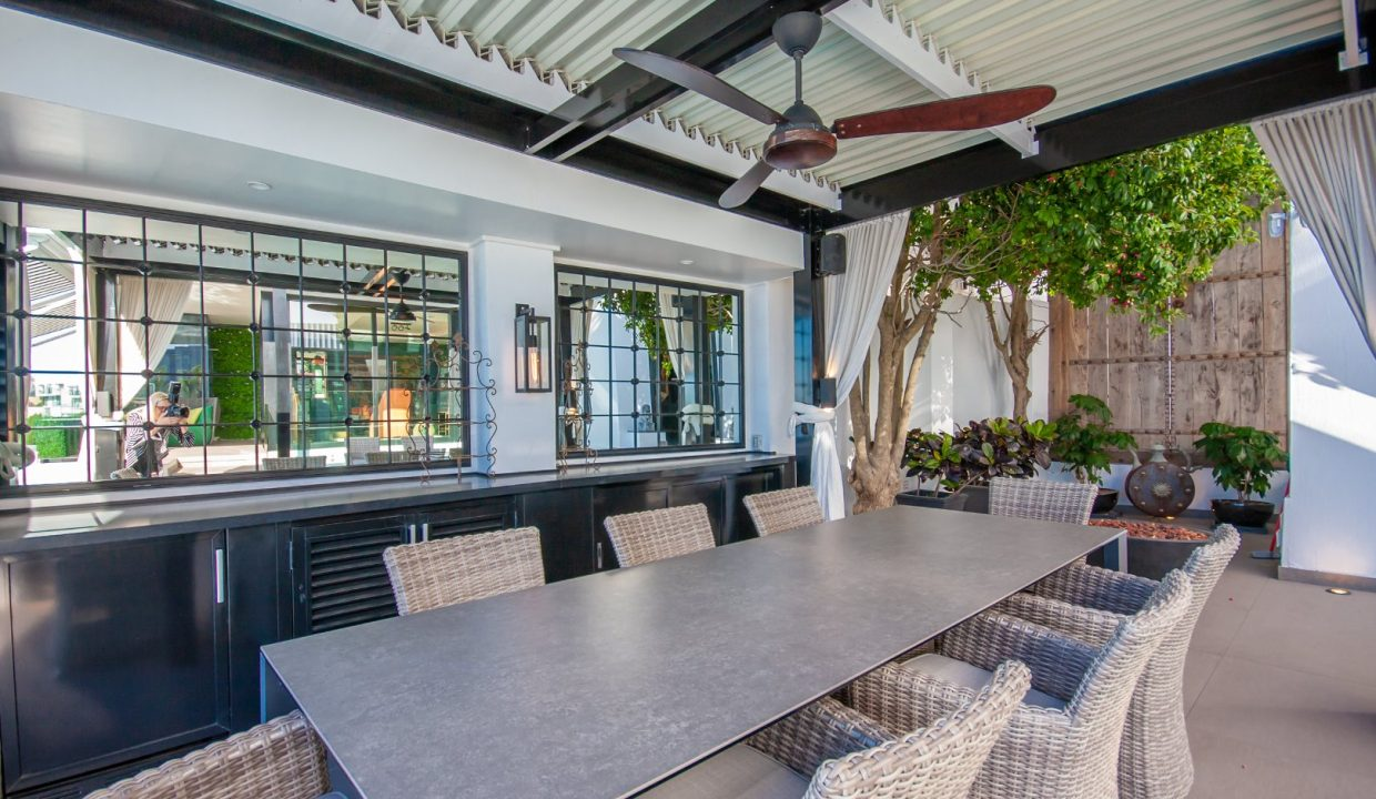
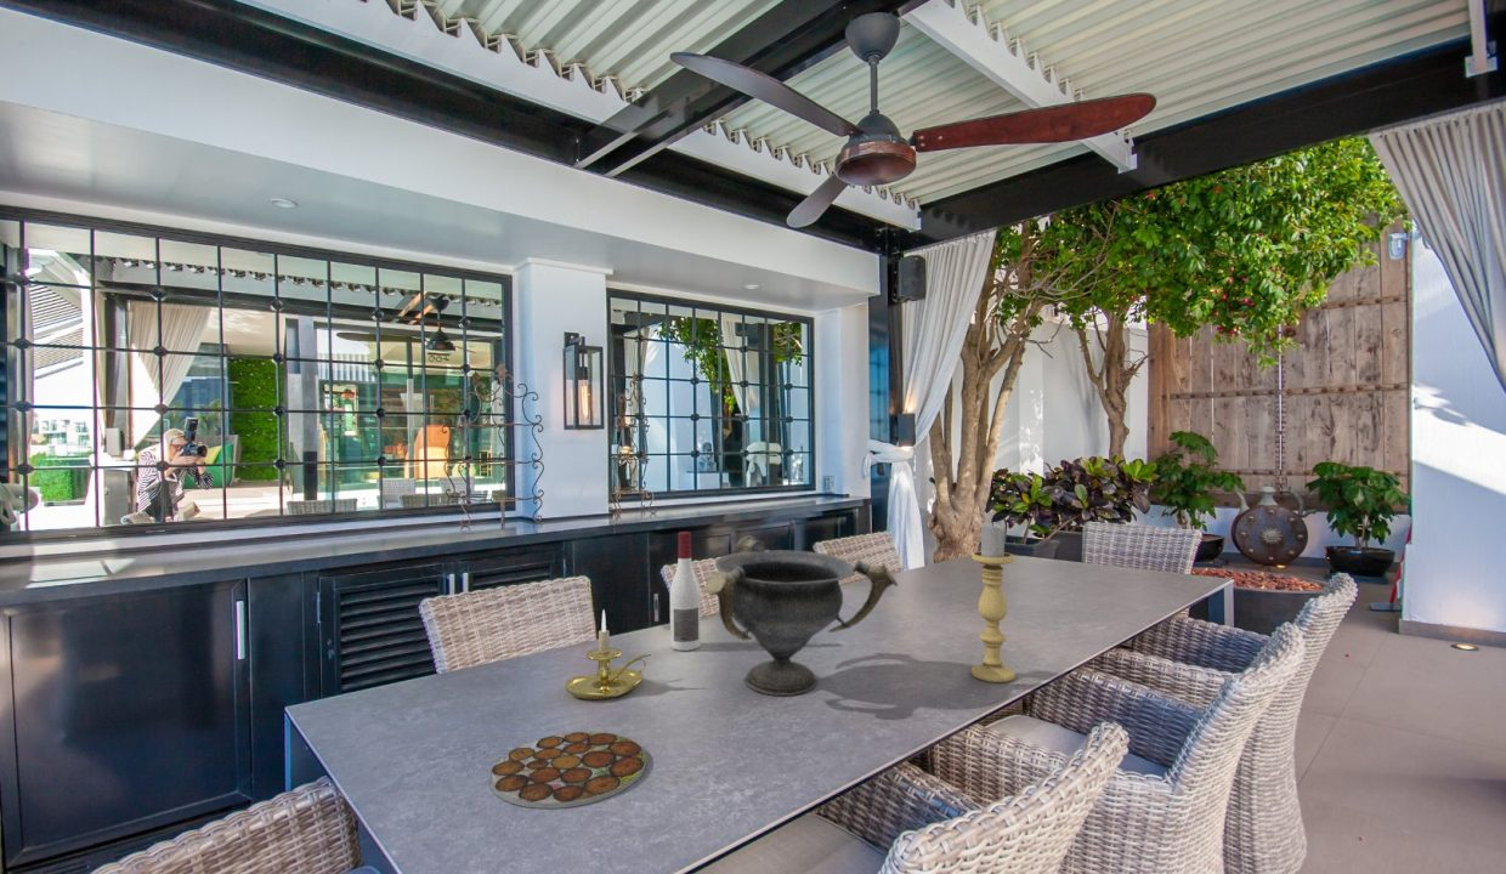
+ plate (570, 766)
+ alcohol (685, 589)
+ decorative bowl (788, 612)
+ candle holder (610, 648)
+ candle holder (992, 597)
